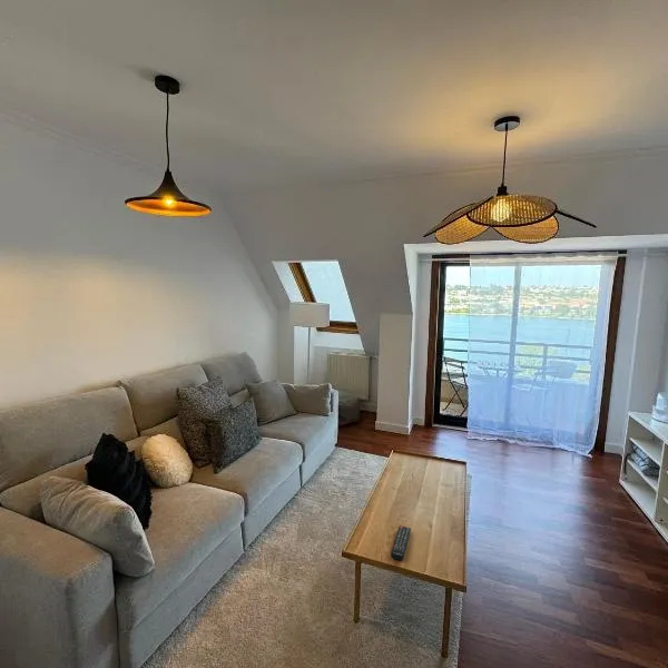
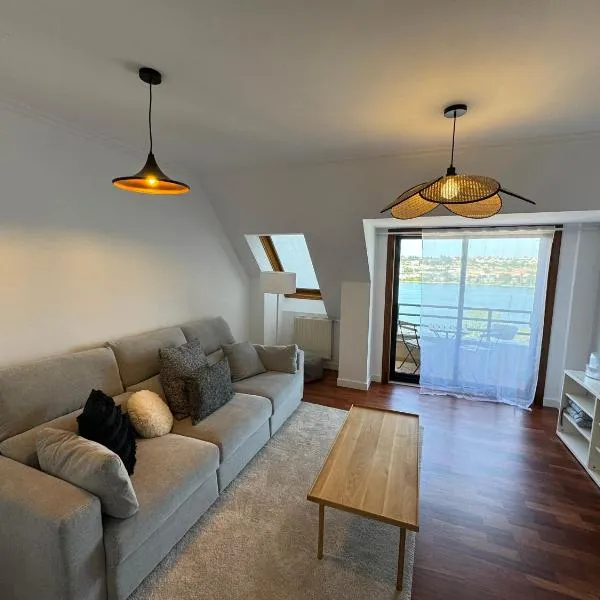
- remote control (401, 541)
